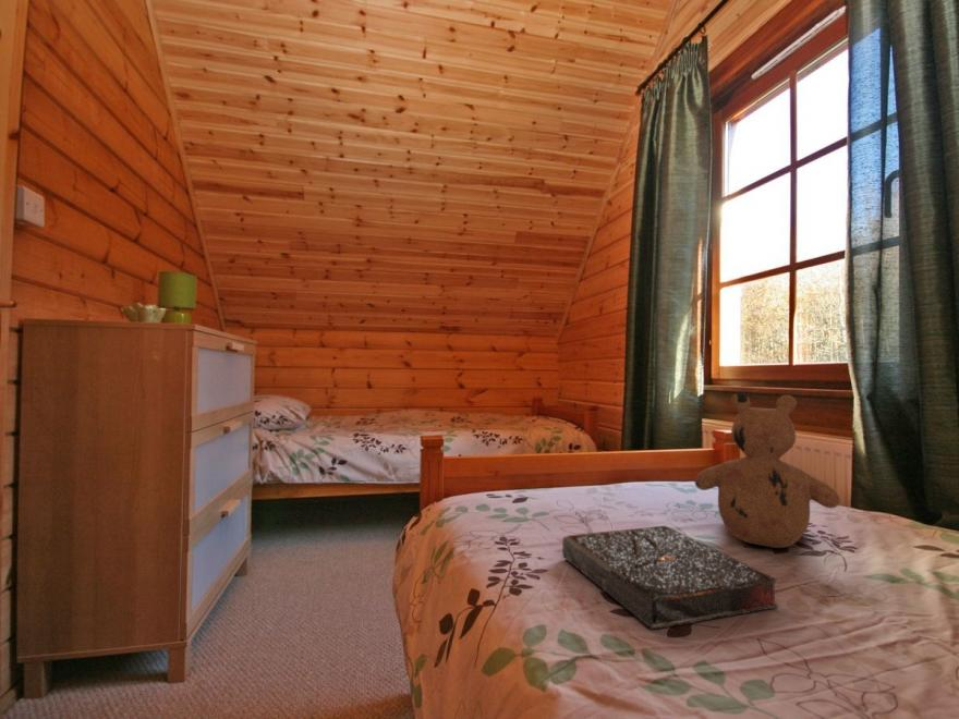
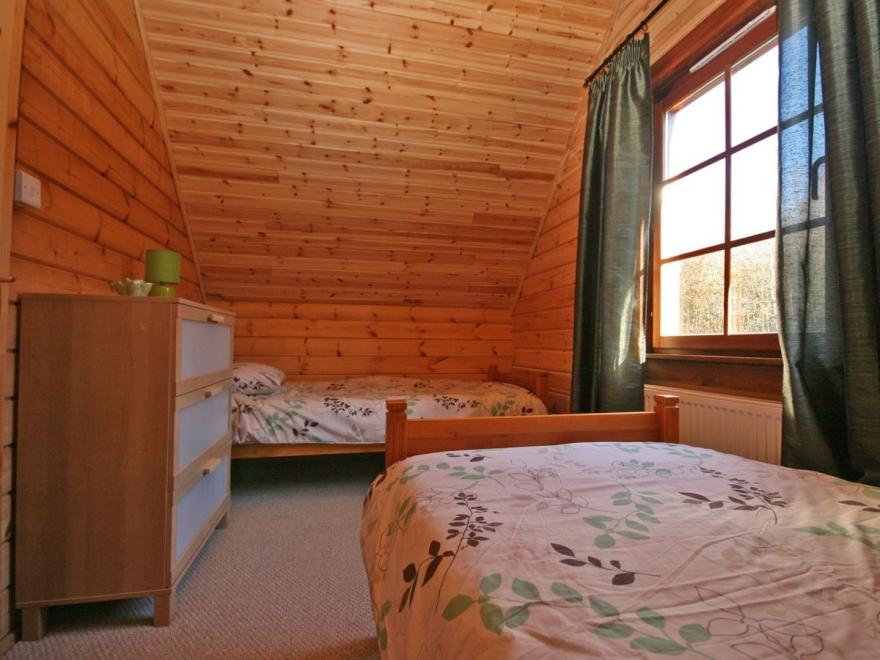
- teddy bear (763, 465)
- book (658, 566)
